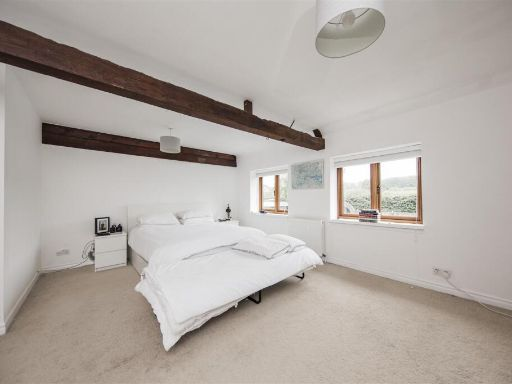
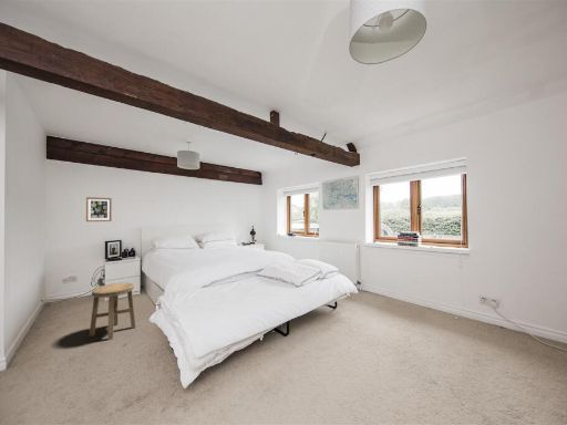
+ stool (113, 309)
+ wall art (99, 209)
